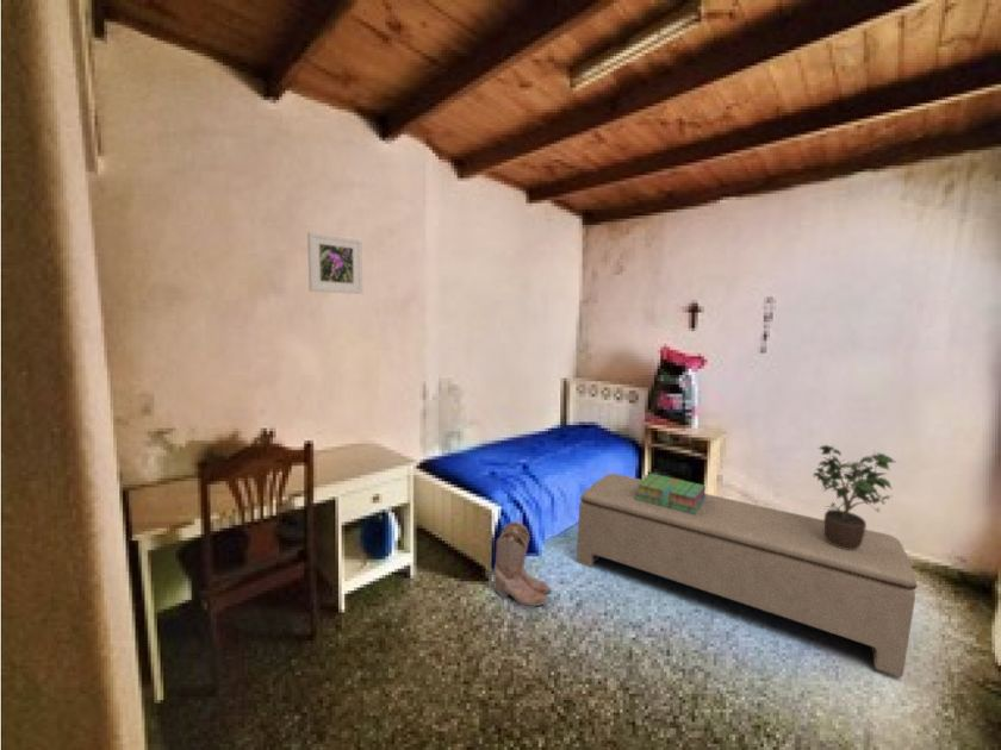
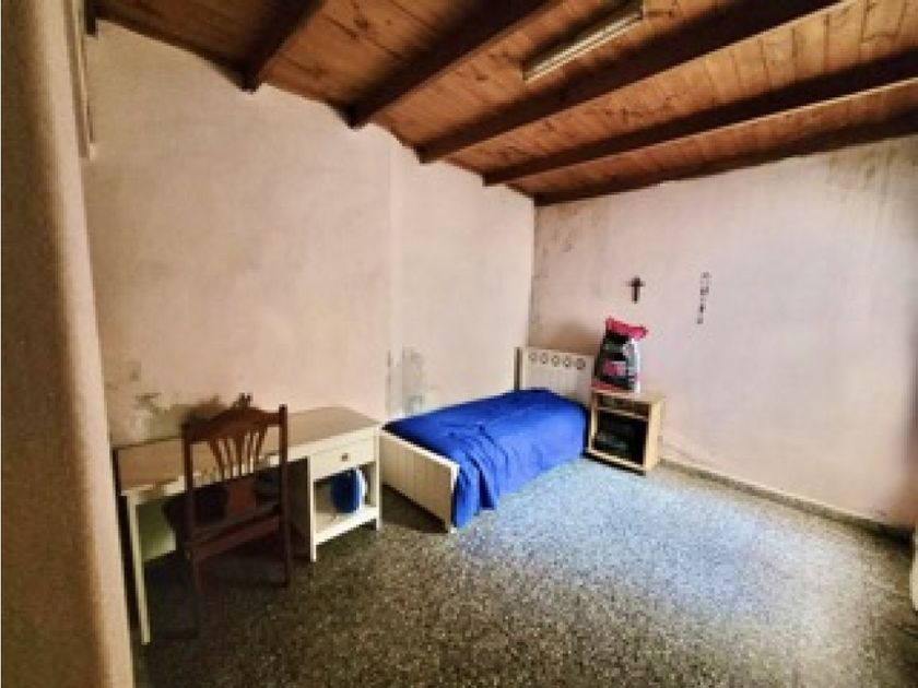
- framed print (336, 264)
- stack of books (671, 490)
- bench (721, 550)
- boots (523, 560)
- potted plant (846, 493)
